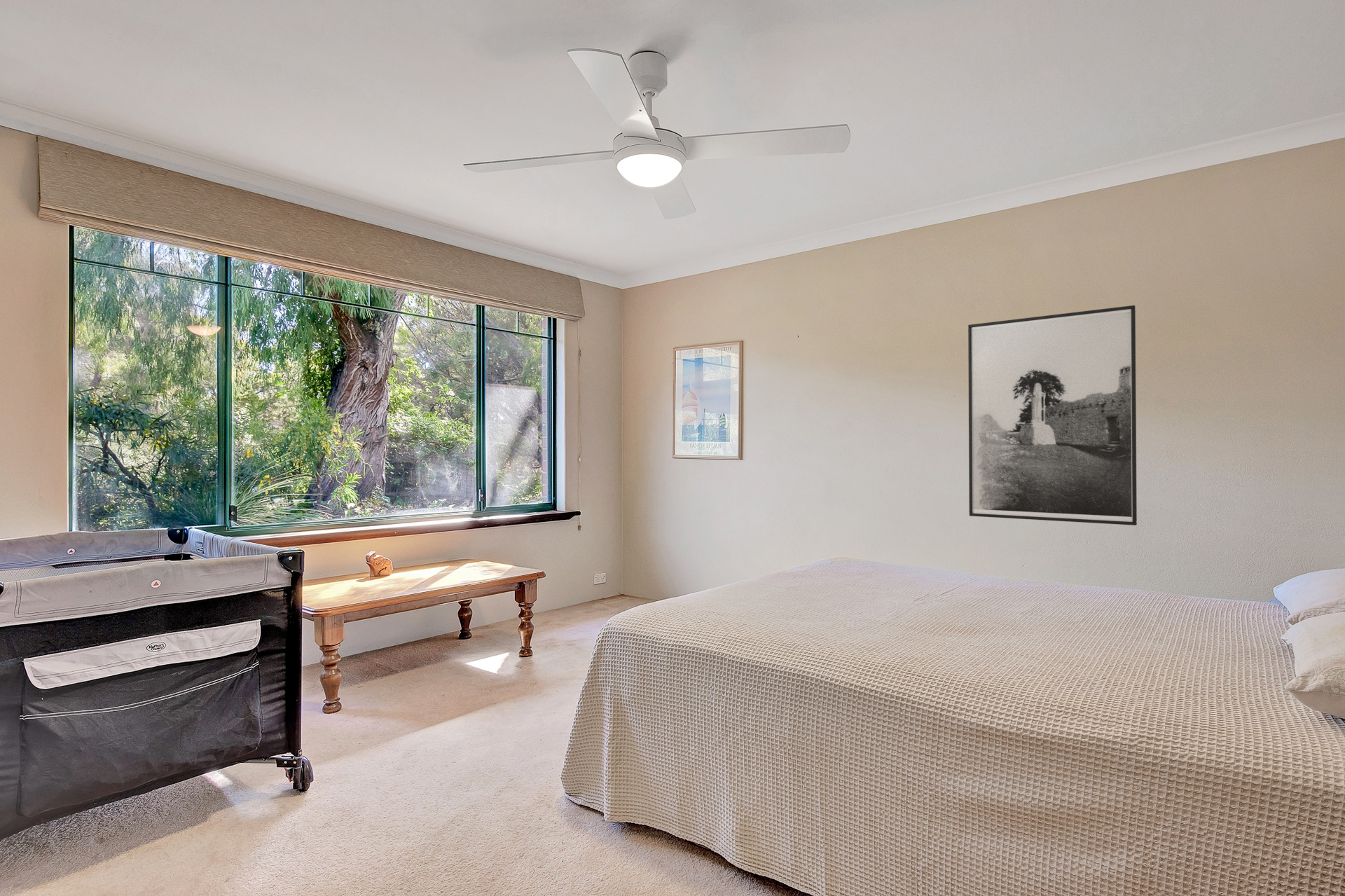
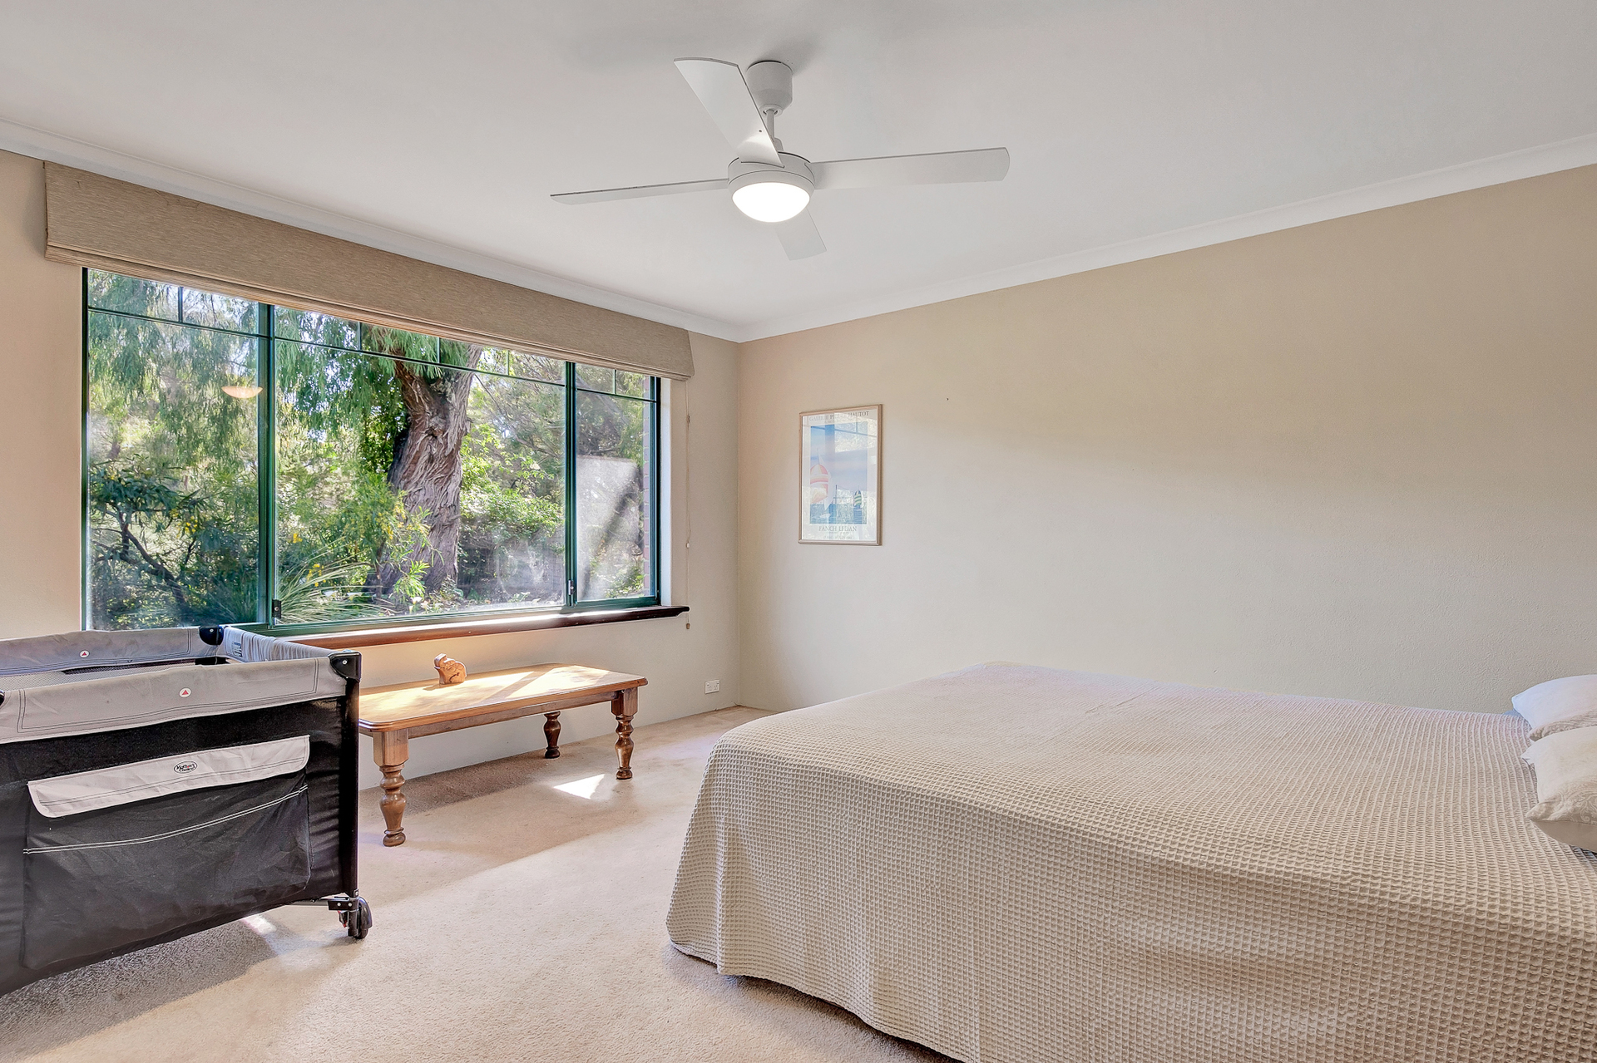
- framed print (1047, 418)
